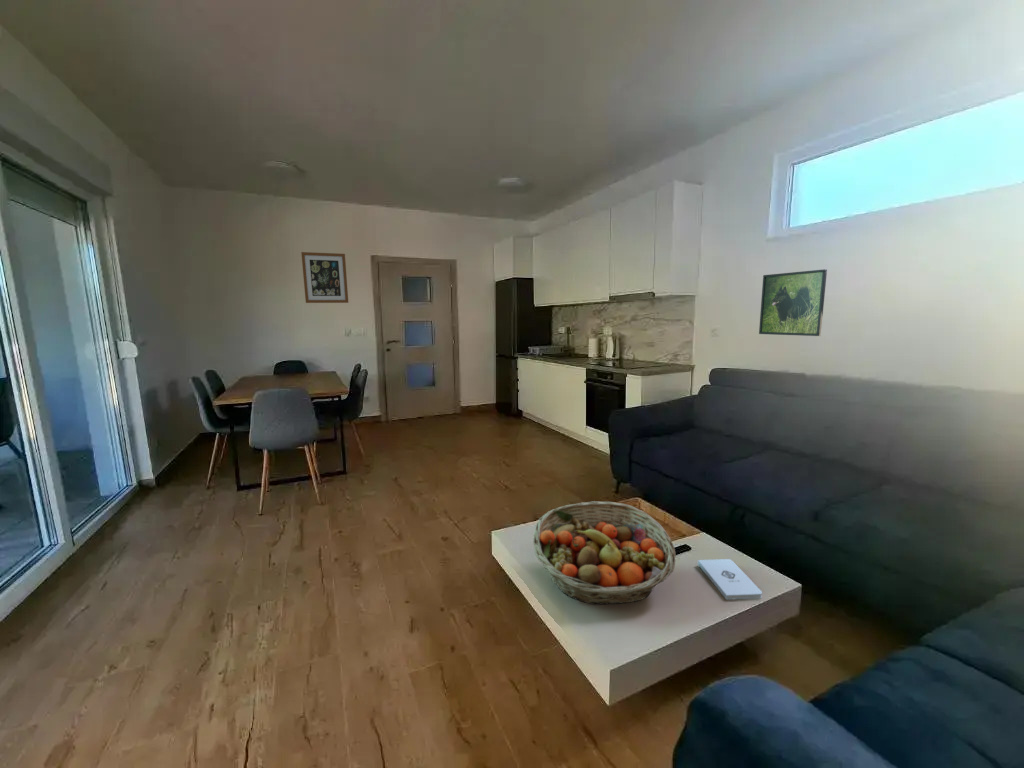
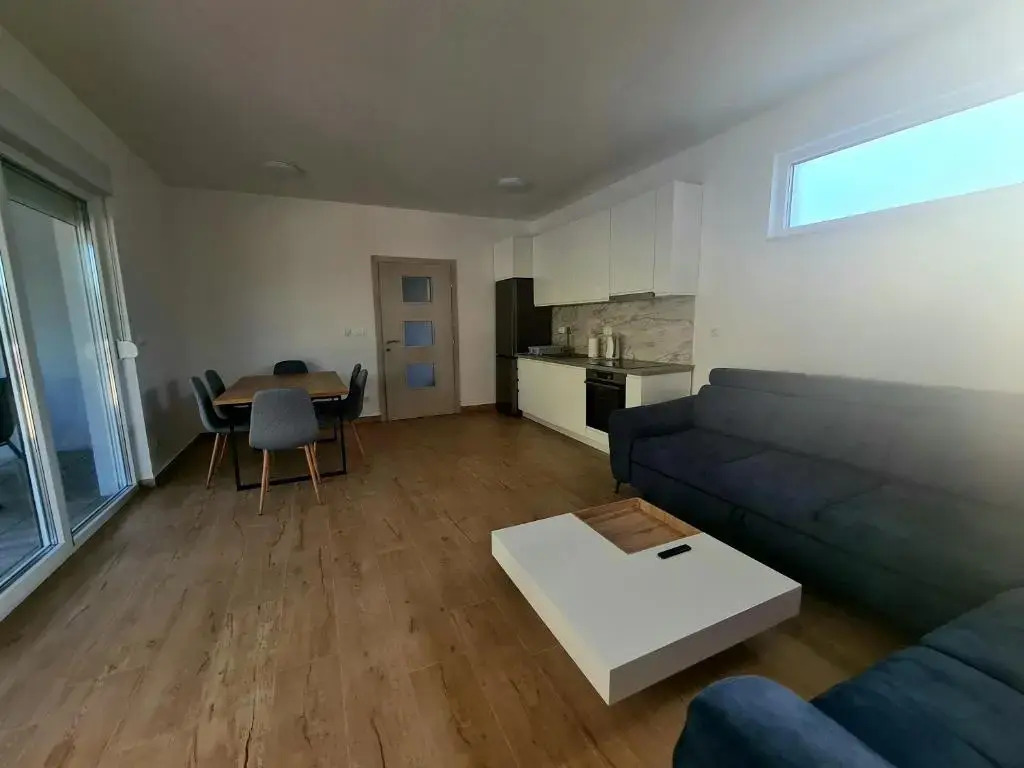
- notepad (728, 577)
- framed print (790, 304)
- wall art (325, 278)
- fruit basket (601, 550)
